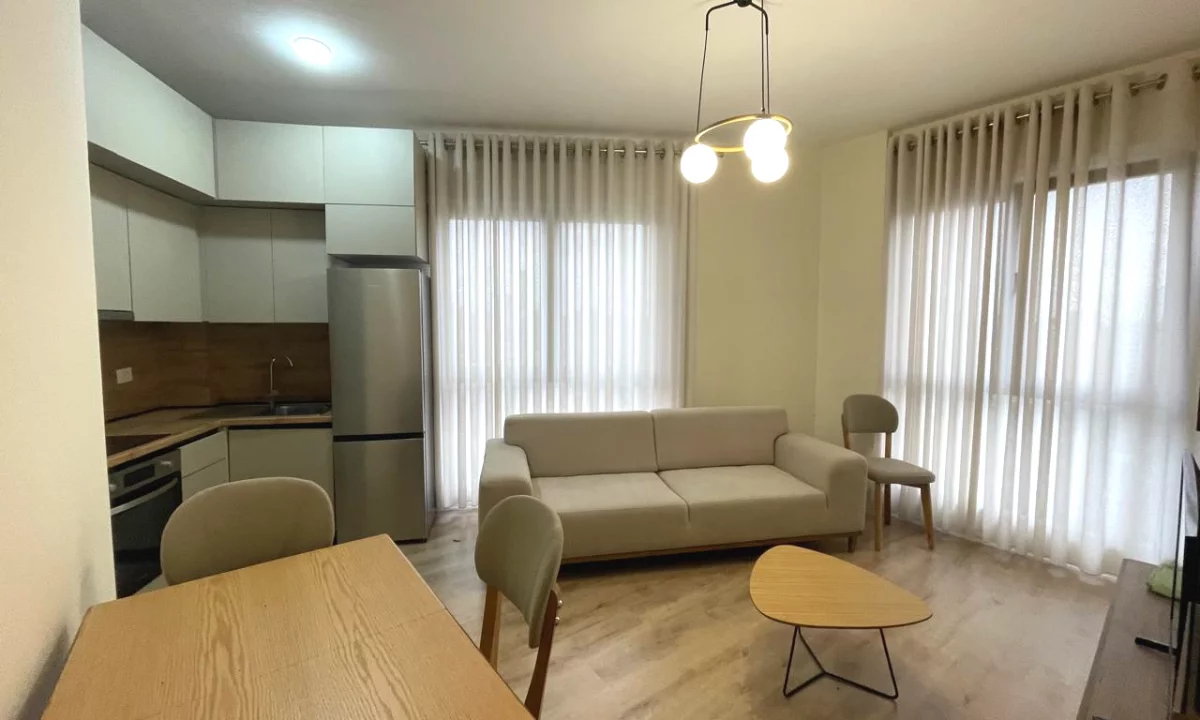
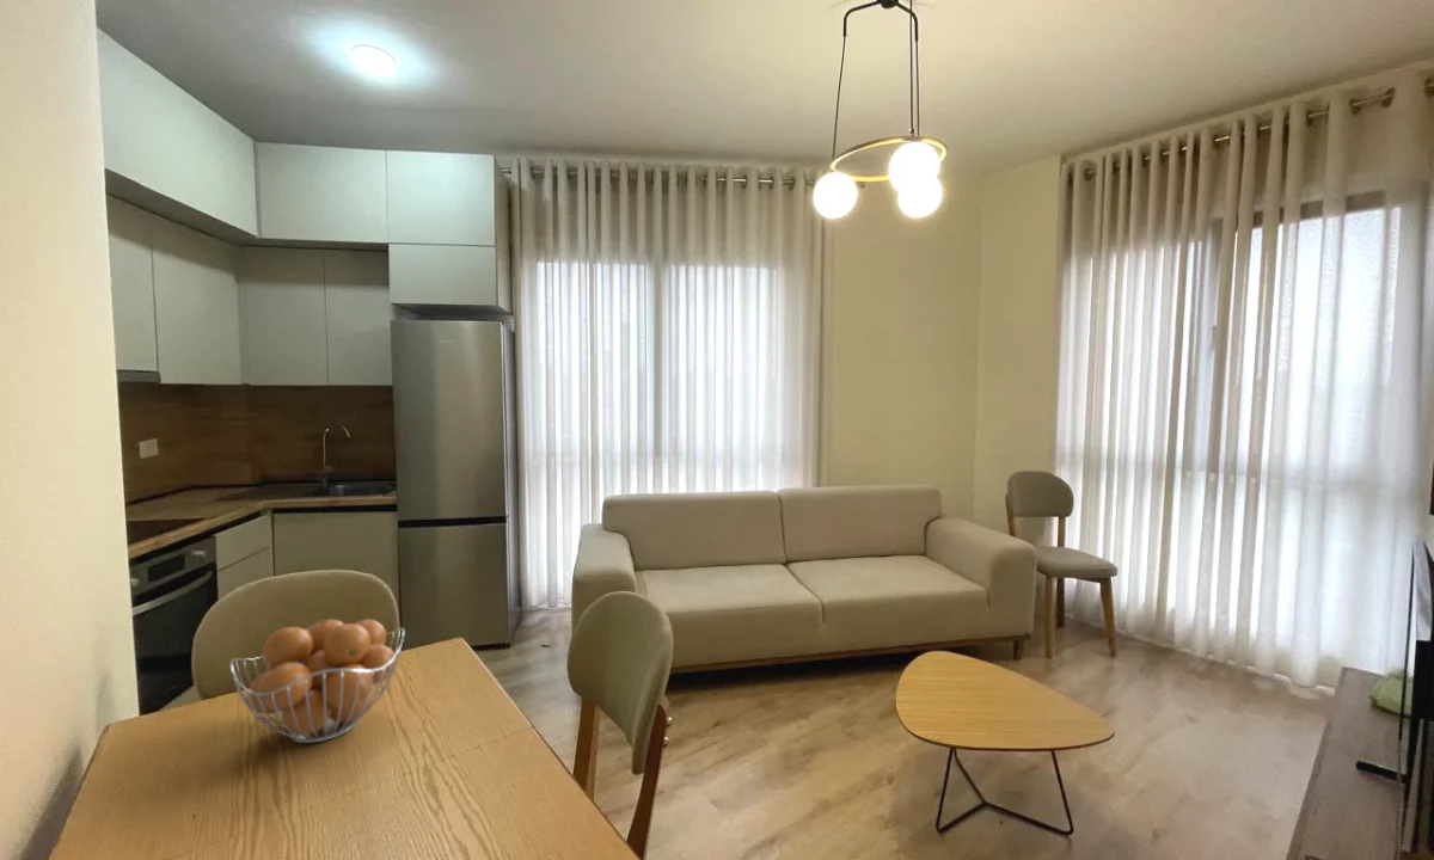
+ fruit basket (324, 675)
